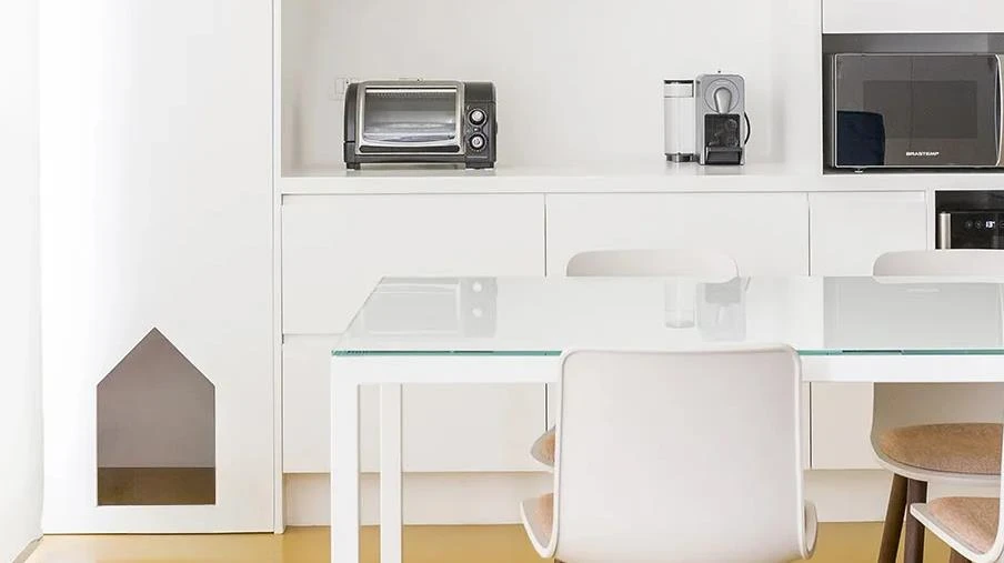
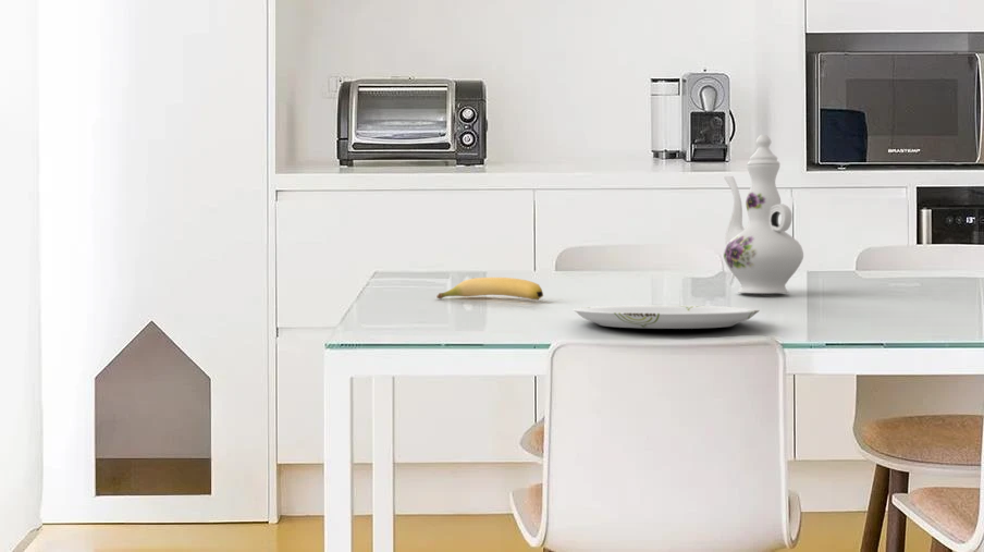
+ plate (665, 317)
+ banana (494, 287)
+ chinaware (755, 213)
